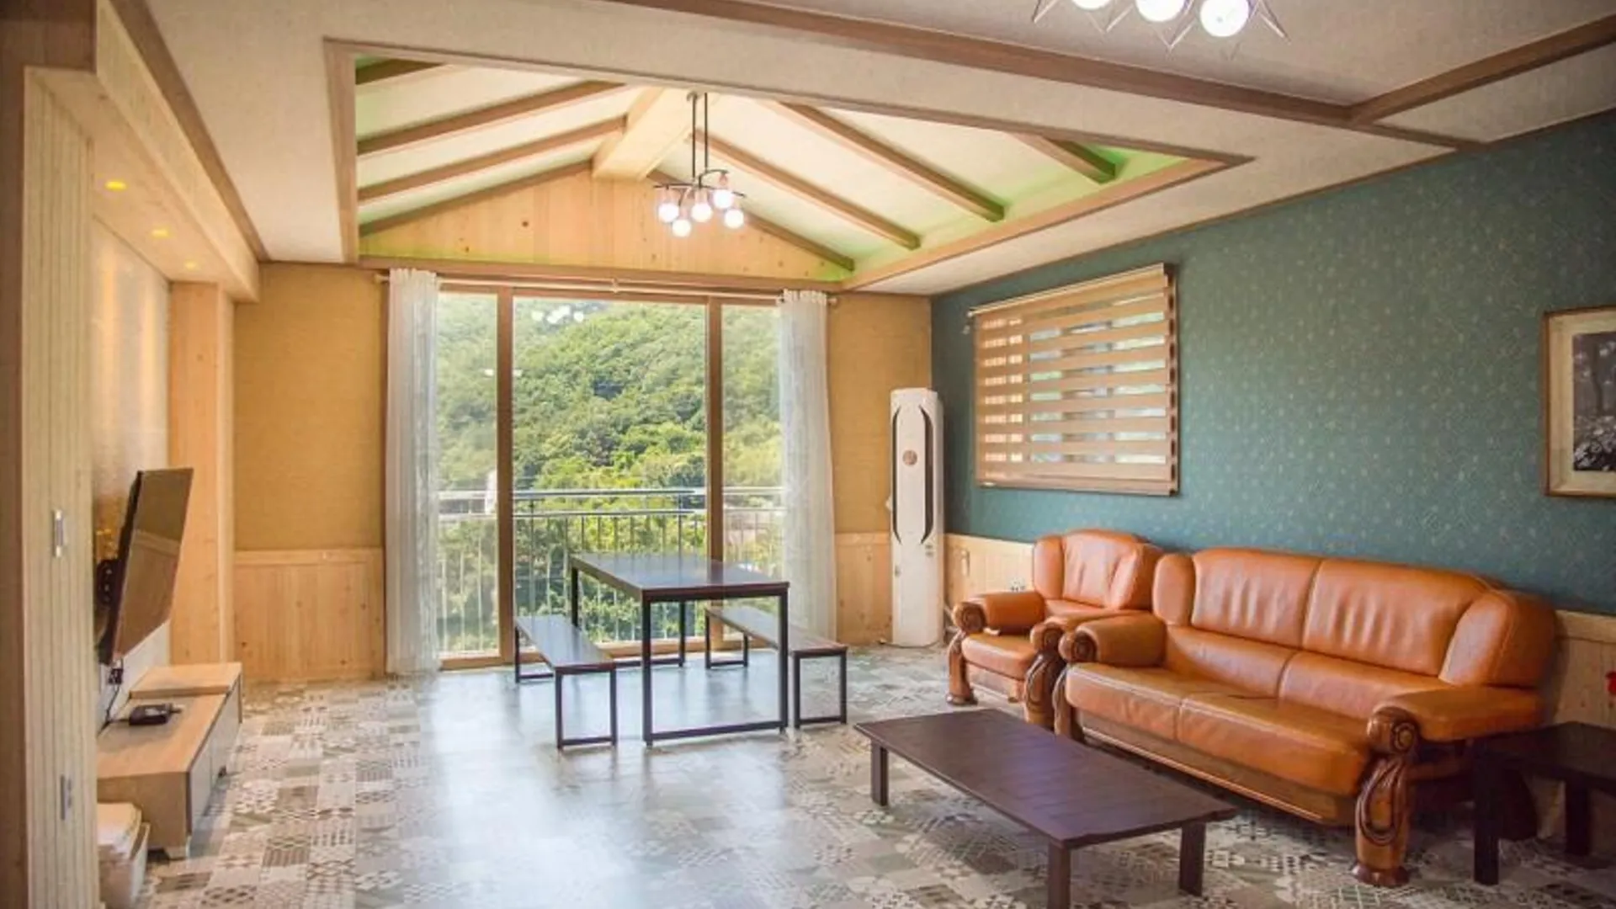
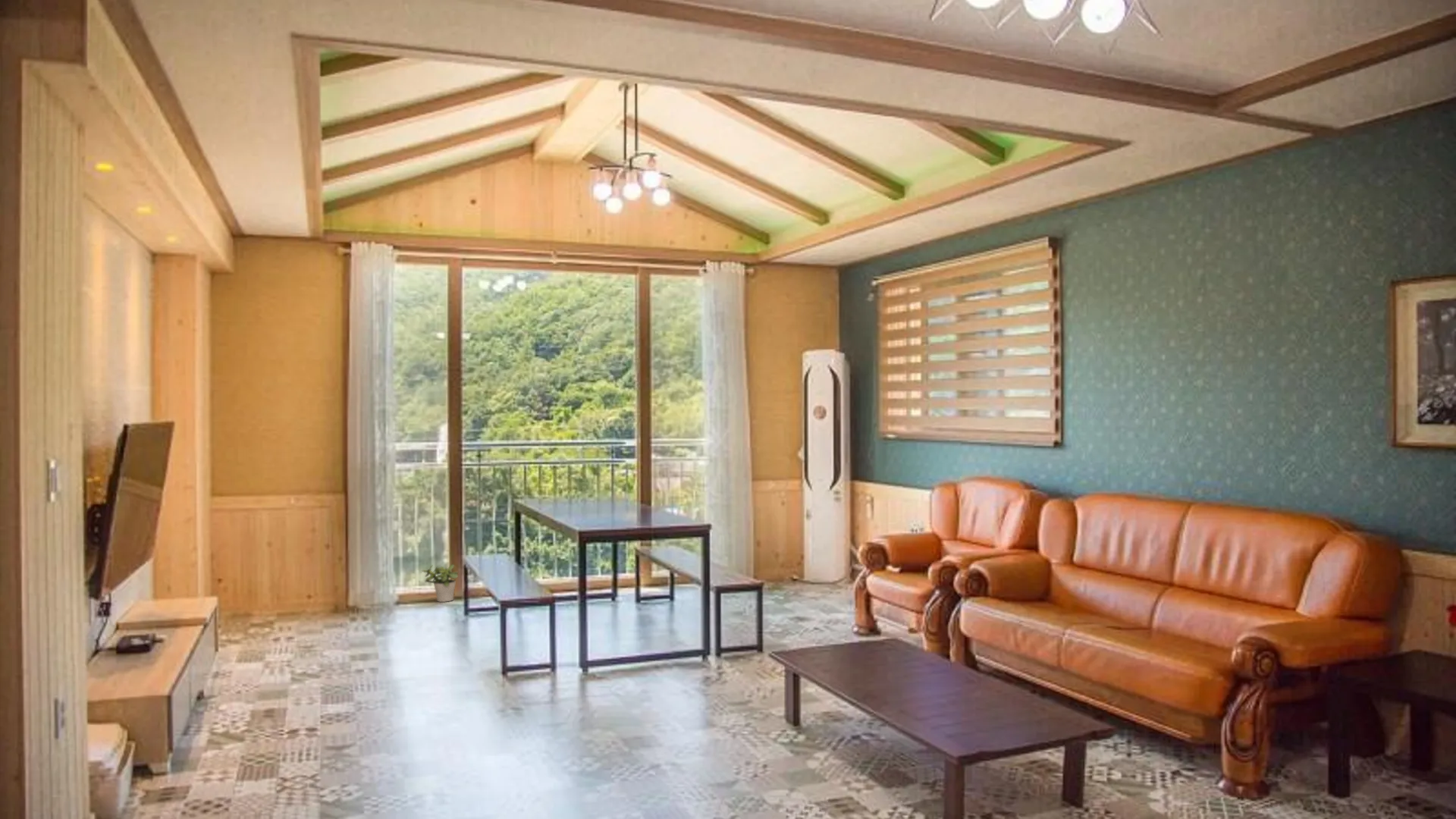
+ potted plant (441, 582)
